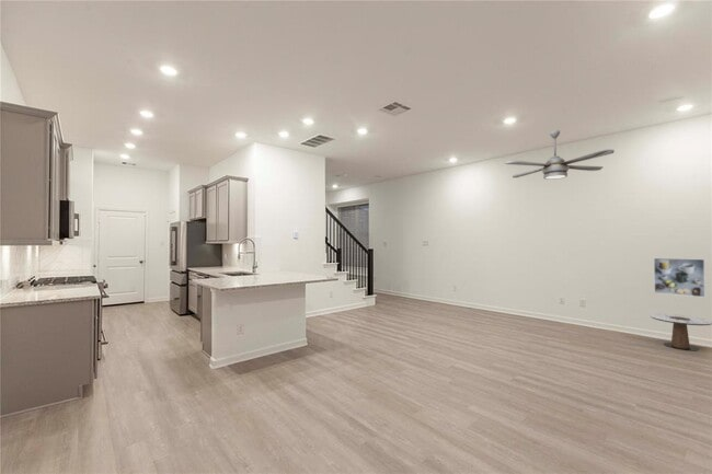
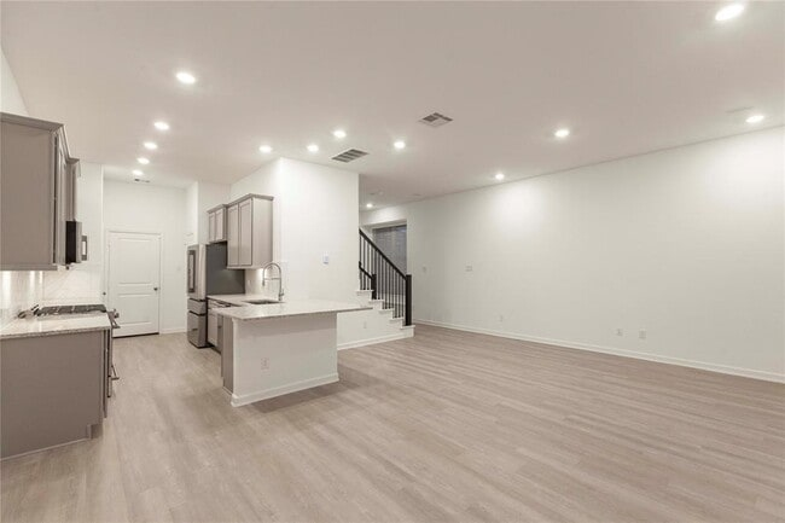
- ceiling fan (554, 154)
- side table (679, 332)
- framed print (678, 276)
